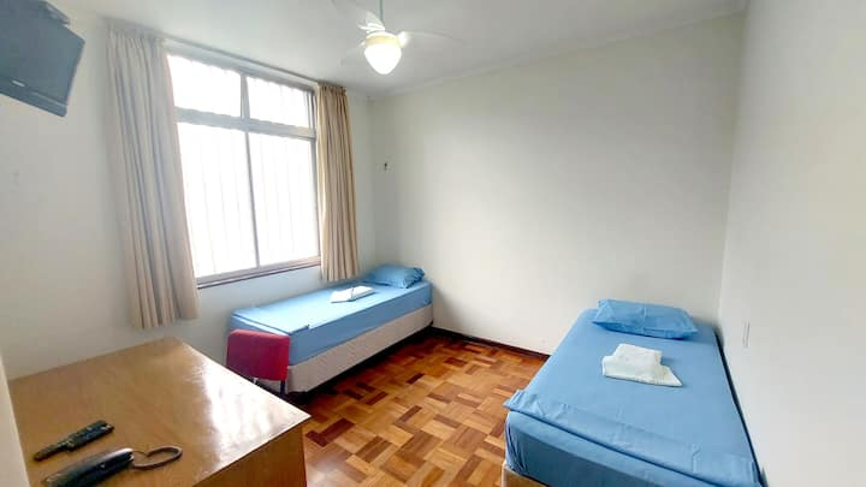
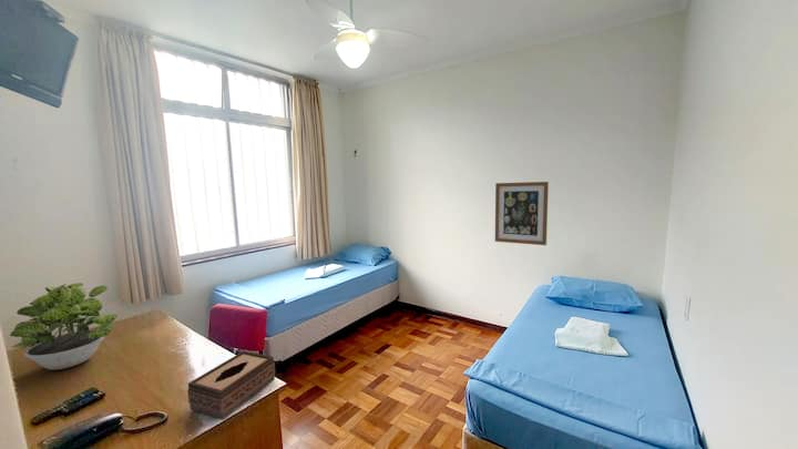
+ wall art (520, 213)
+ tissue box (234, 381)
+ potted plant (62, 323)
